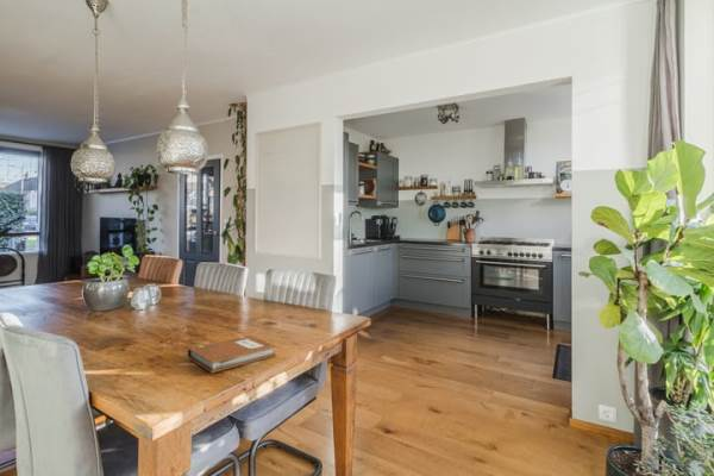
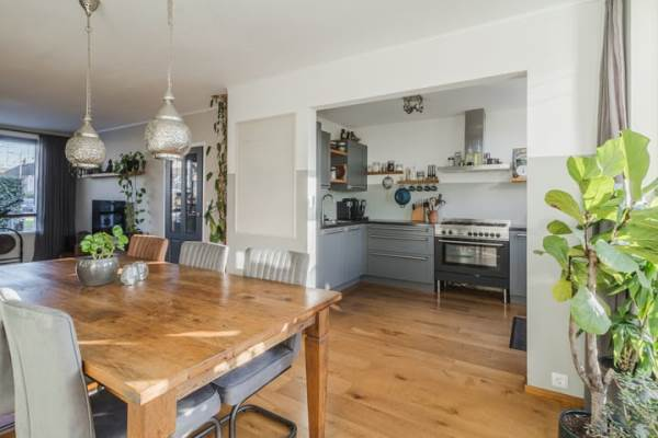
- notebook (233, 350)
